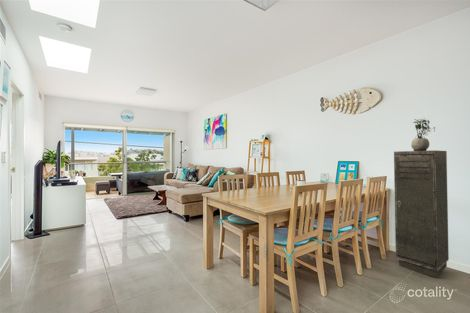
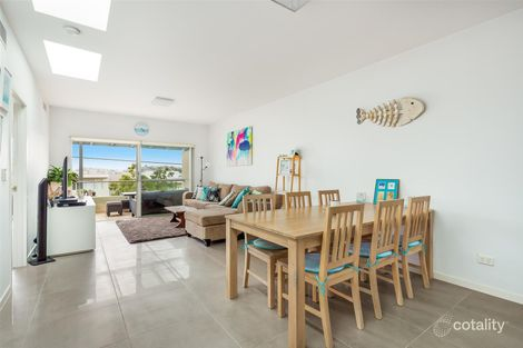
- potted plant (423, 134)
- storage cabinet (420, 208)
